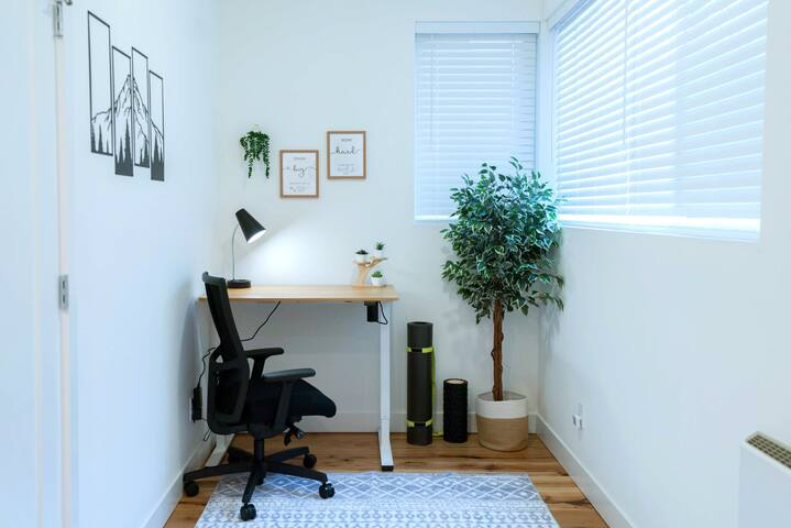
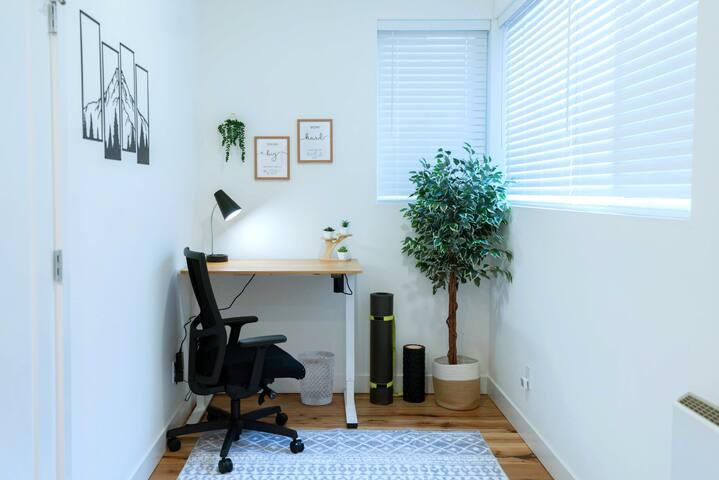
+ wastebasket (316, 378)
